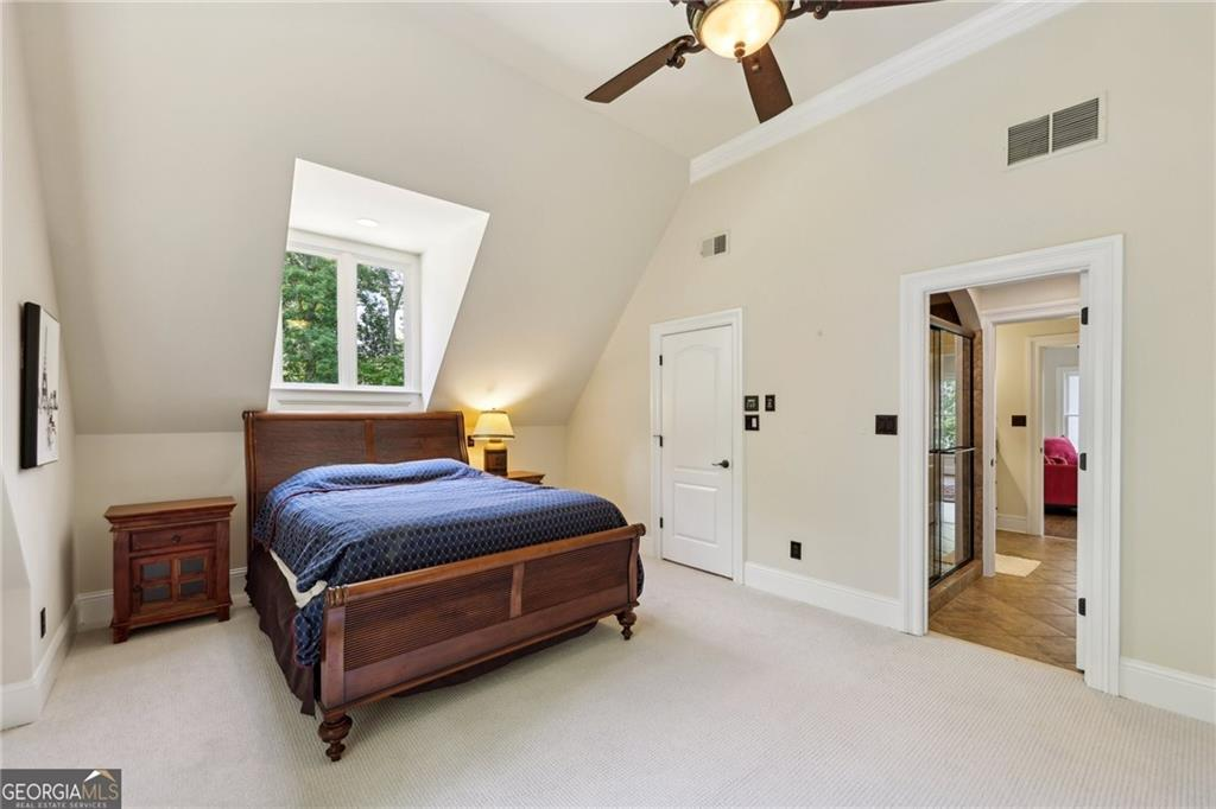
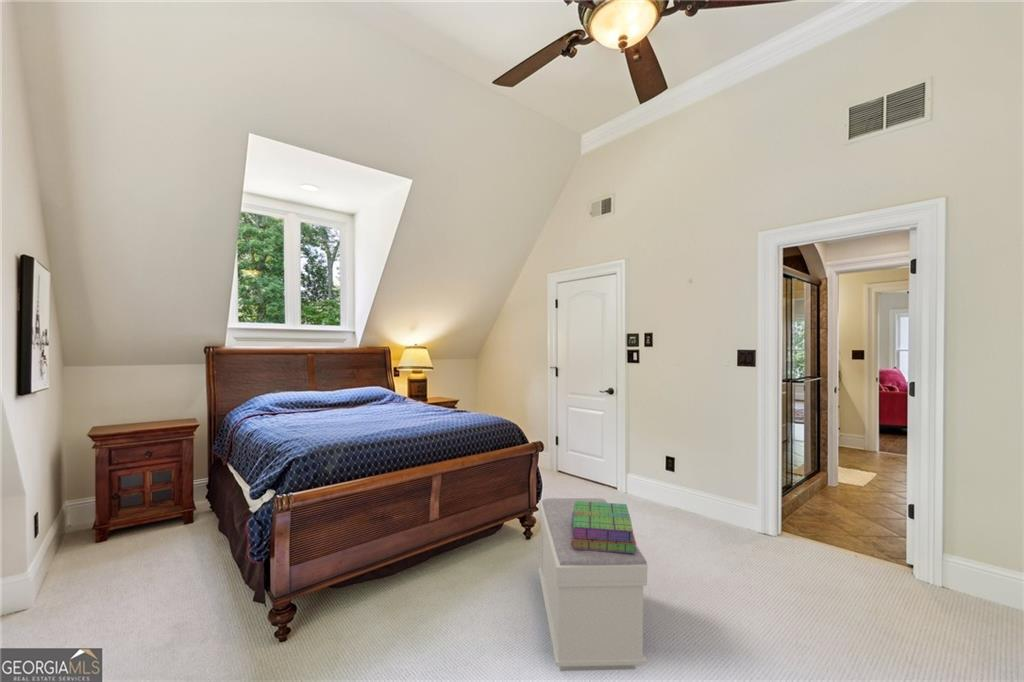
+ bench (584, 571)
+ stack of books (601, 524)
